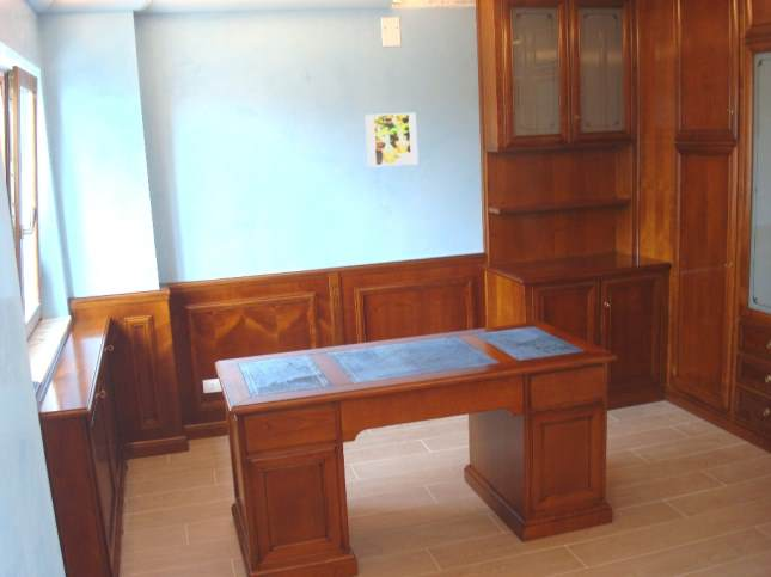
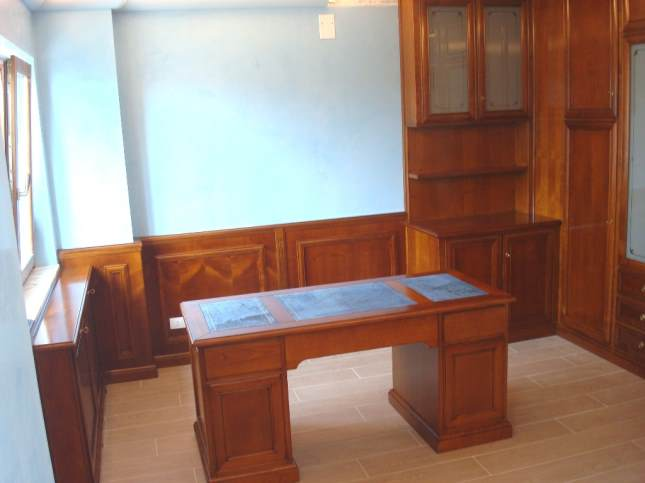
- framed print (391, 140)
